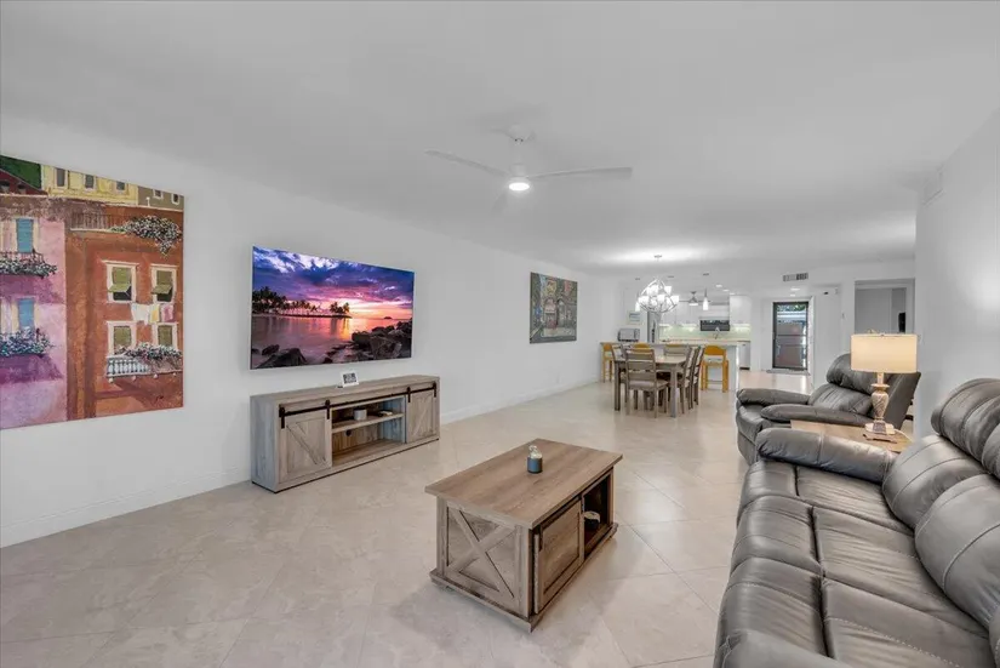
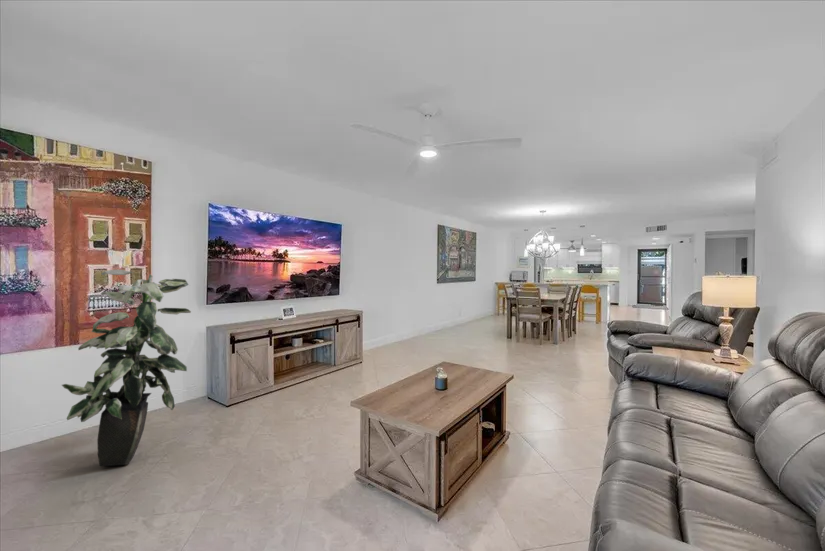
+ indoor plant (131, 363)
